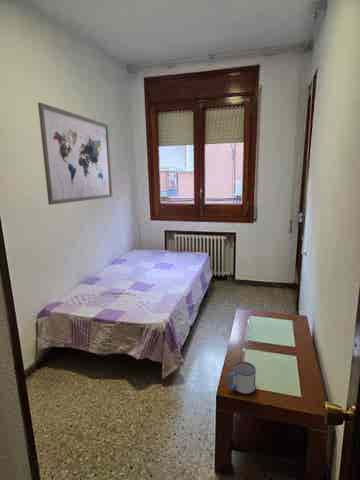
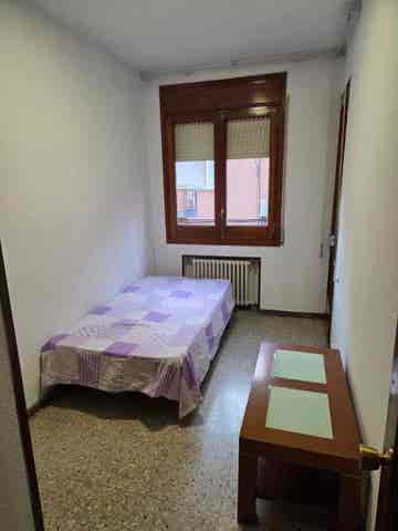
- mug (240, 378)
- wall art (82, 159)
